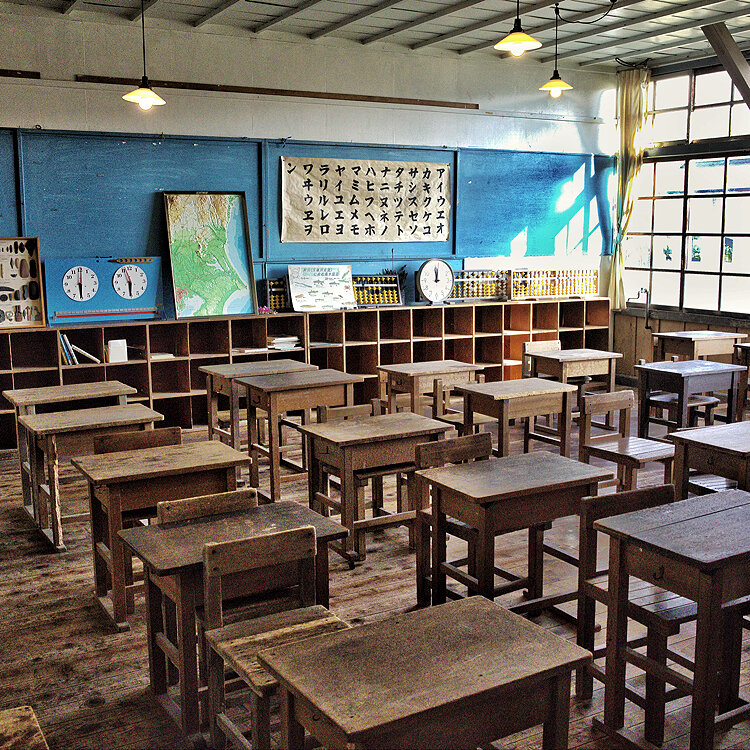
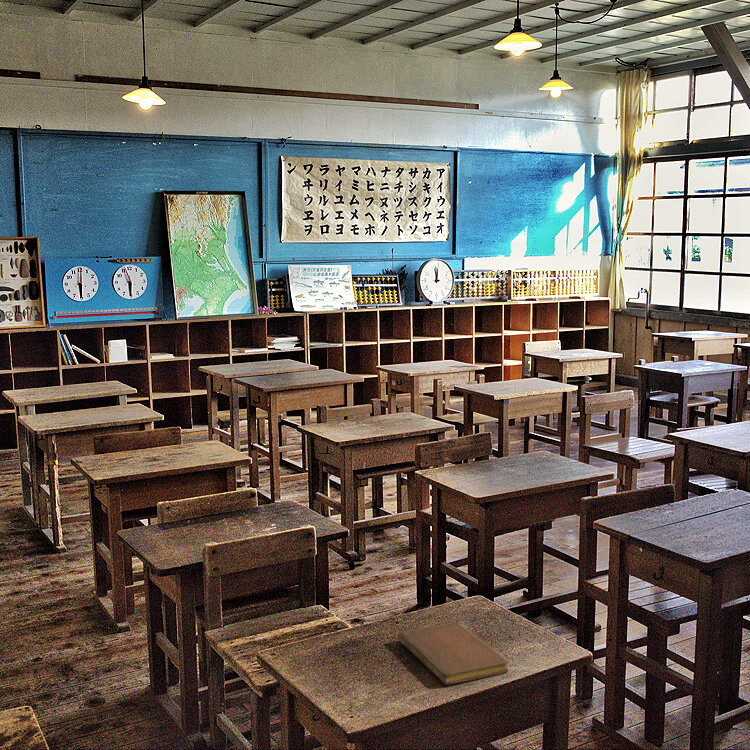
+ notebook (451, 651)
